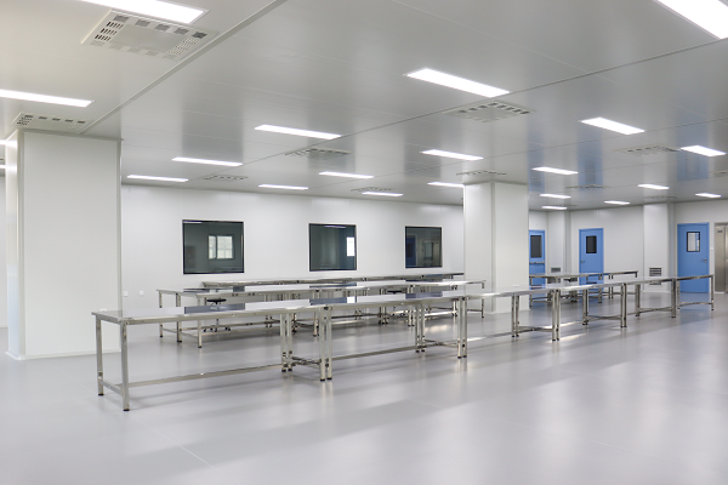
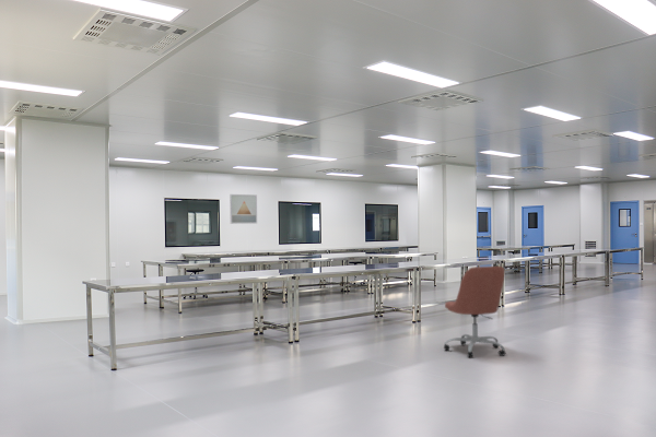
+ office chair (473, 307)
+ wall art (243, 209)
